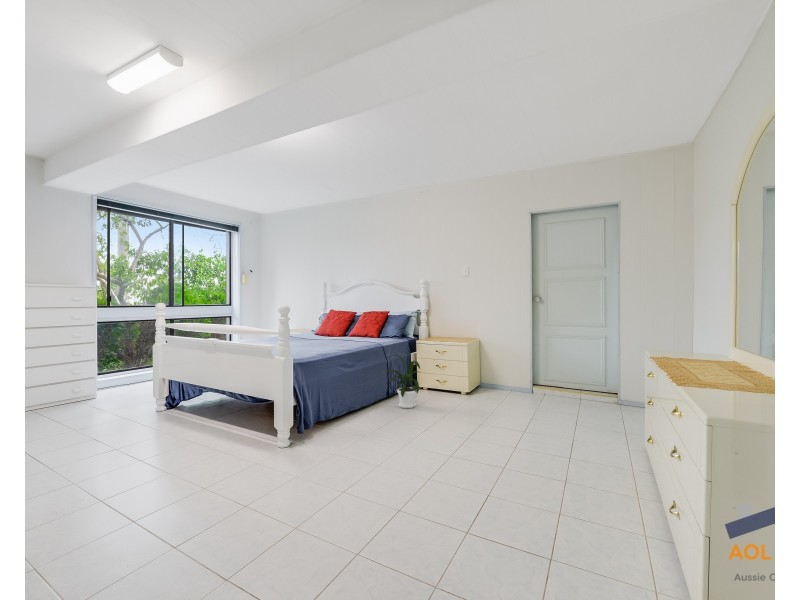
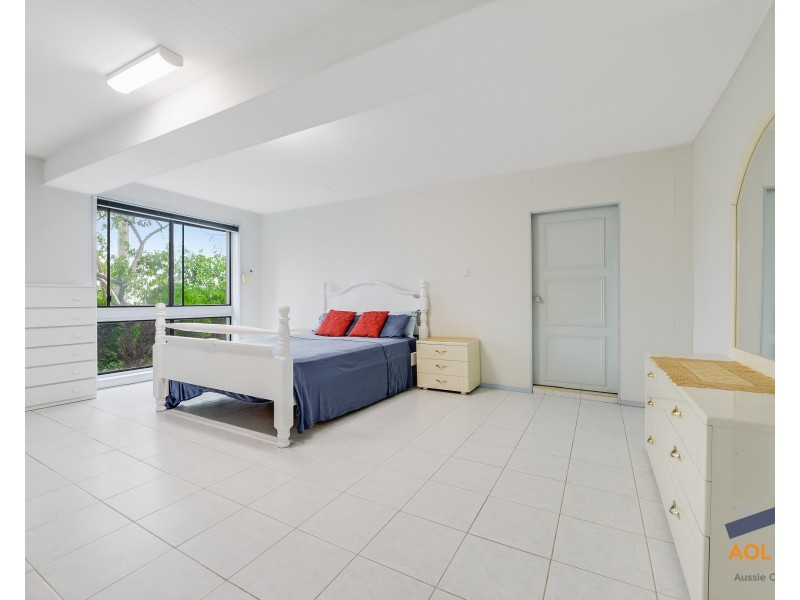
- house plant (405, 380)
